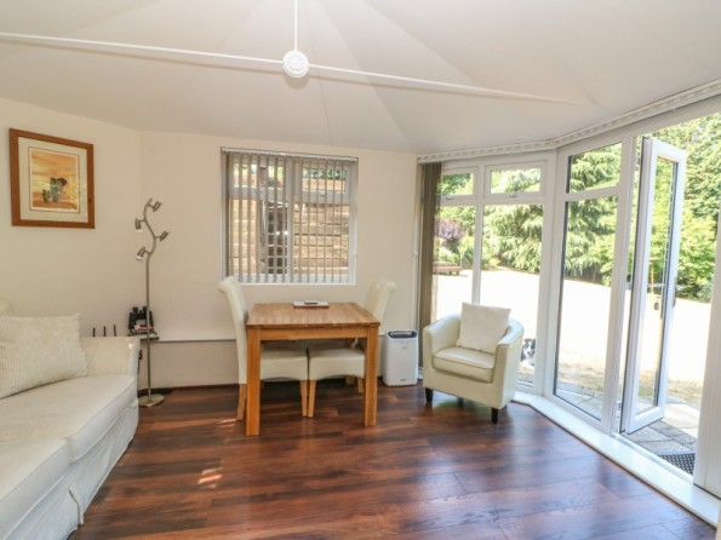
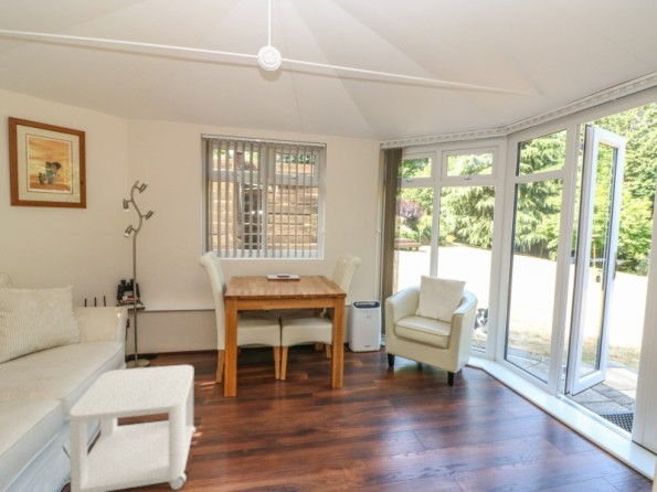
+ side table (140, 426)
